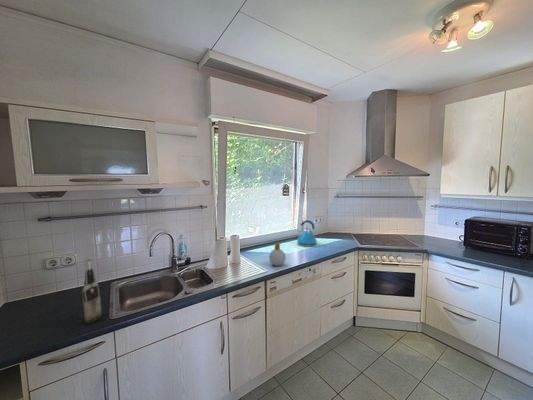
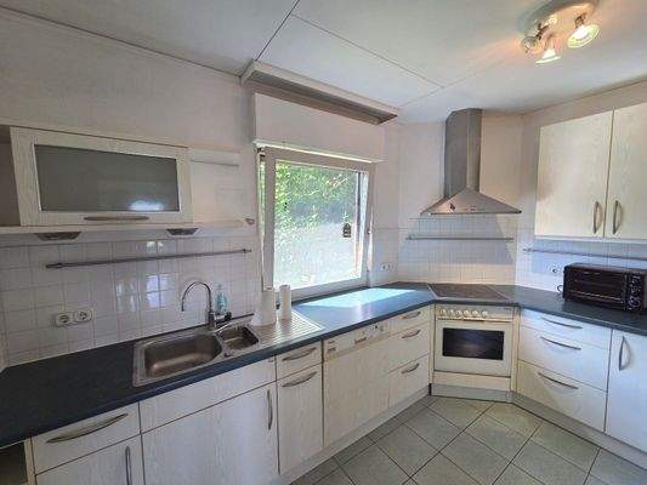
- wine bottle (91, 289)
- soap bottle (277, 253)
- kettle (307, 232)
